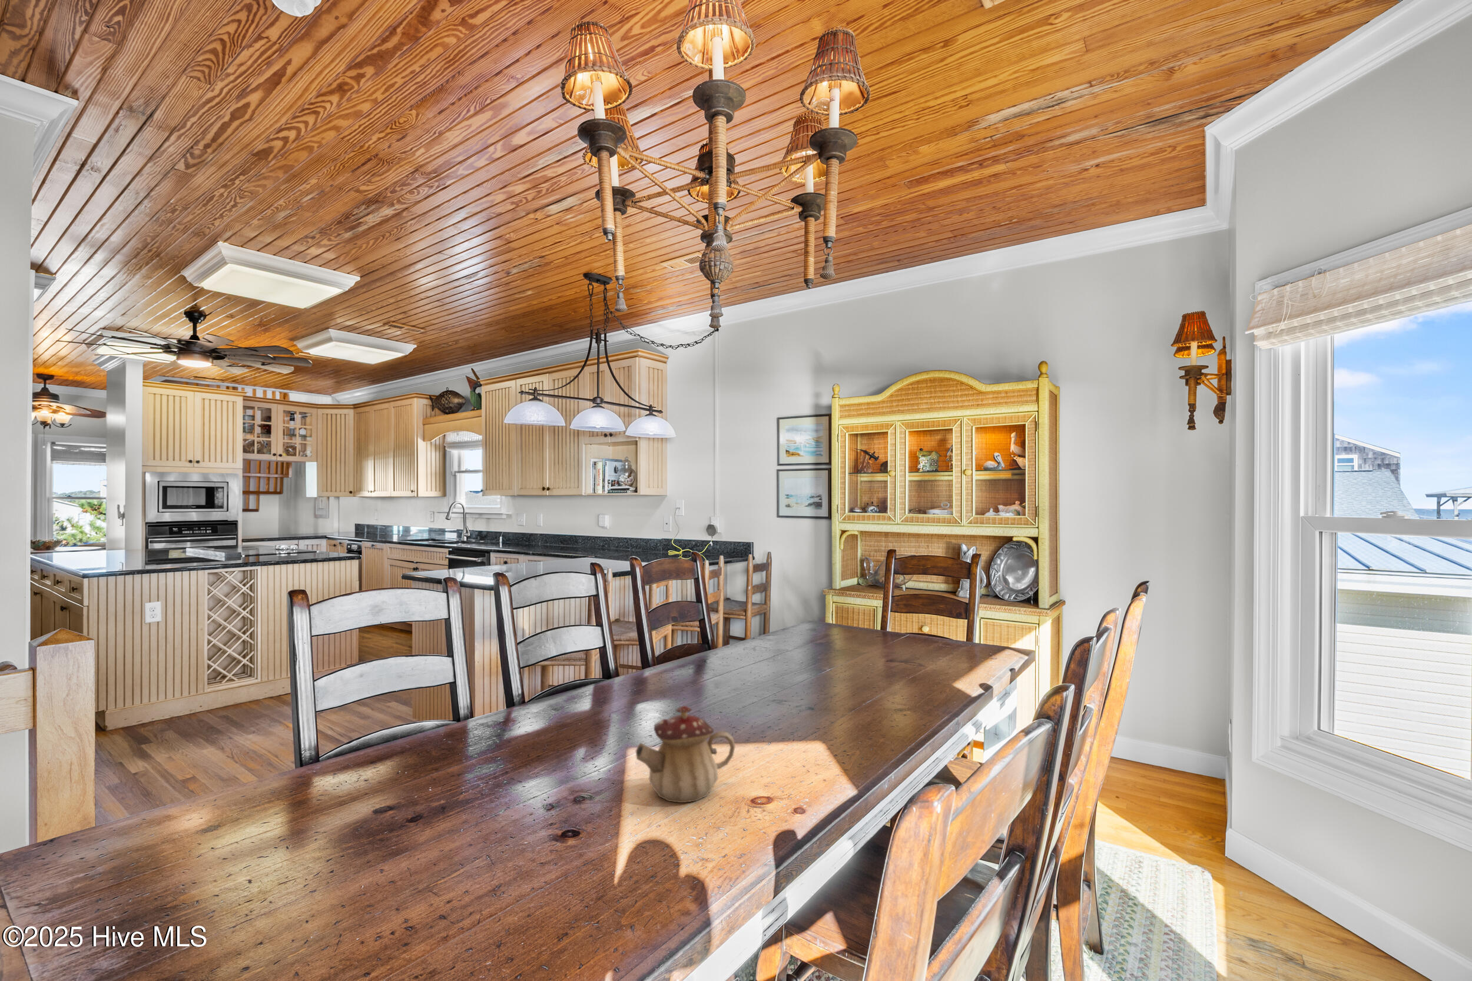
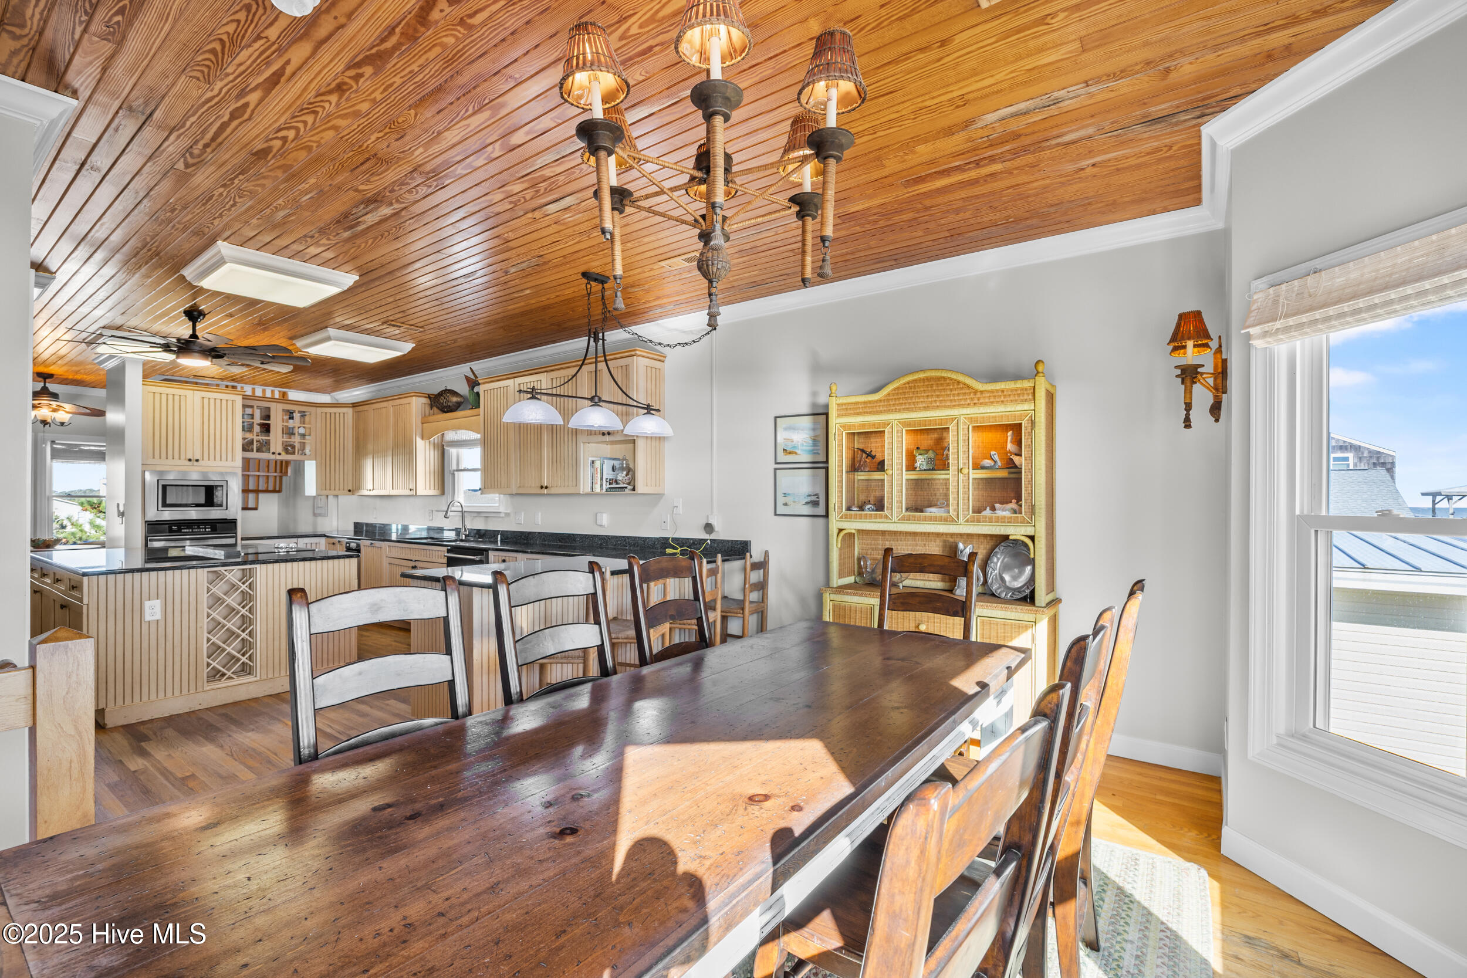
- teapot (688, 747)
